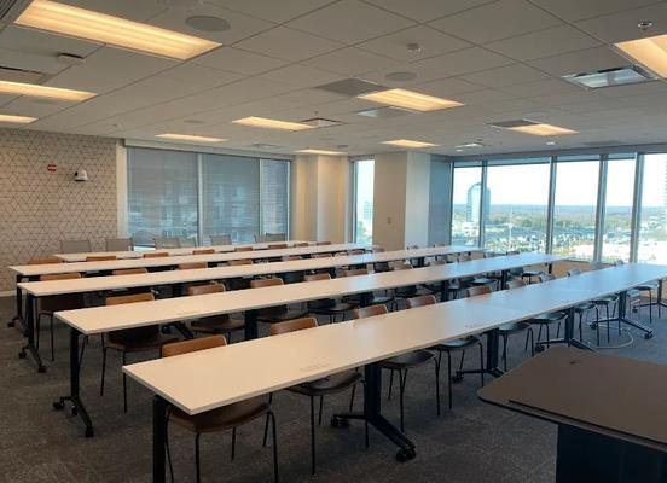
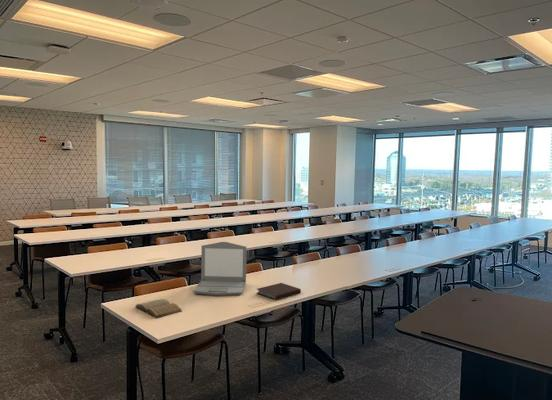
+ book (158, 306)
+ laptop (220, 267)
+ notebook (278, 291)
